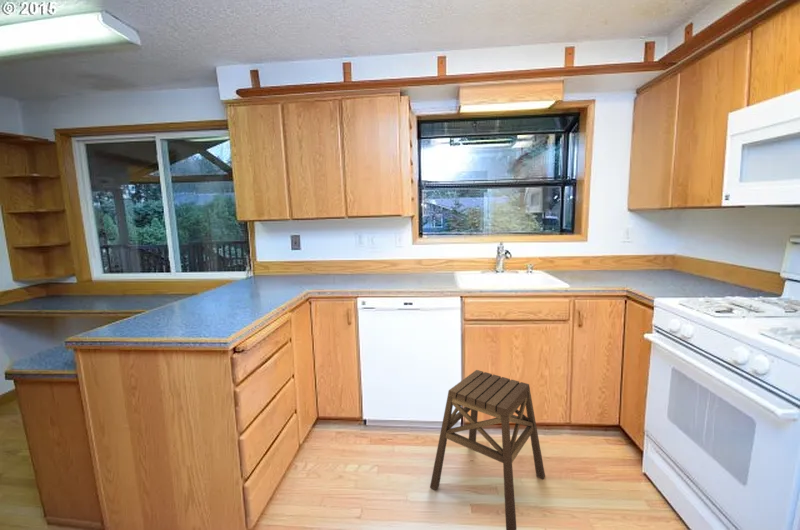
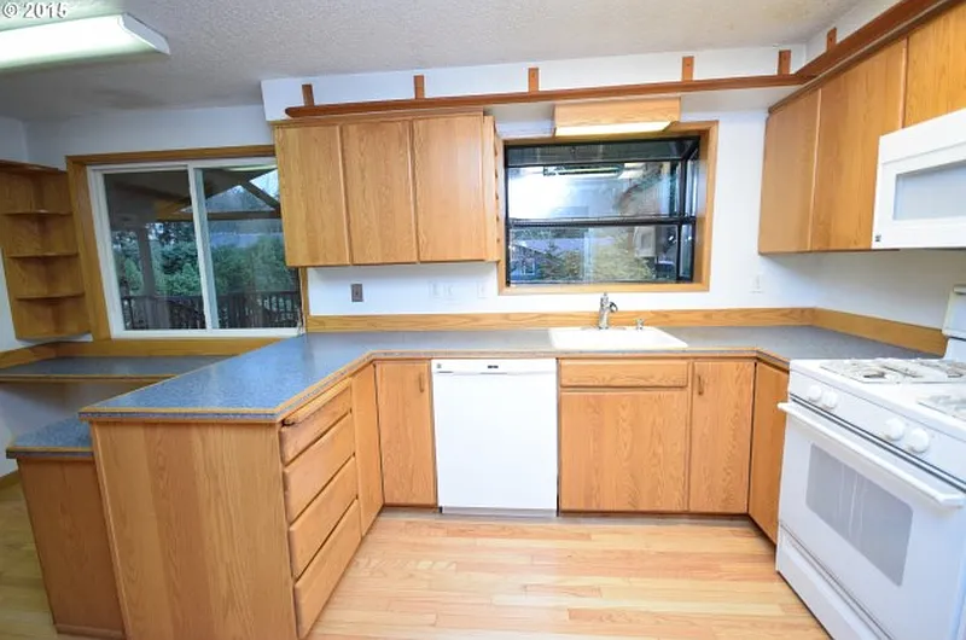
- stool (488, 435)
